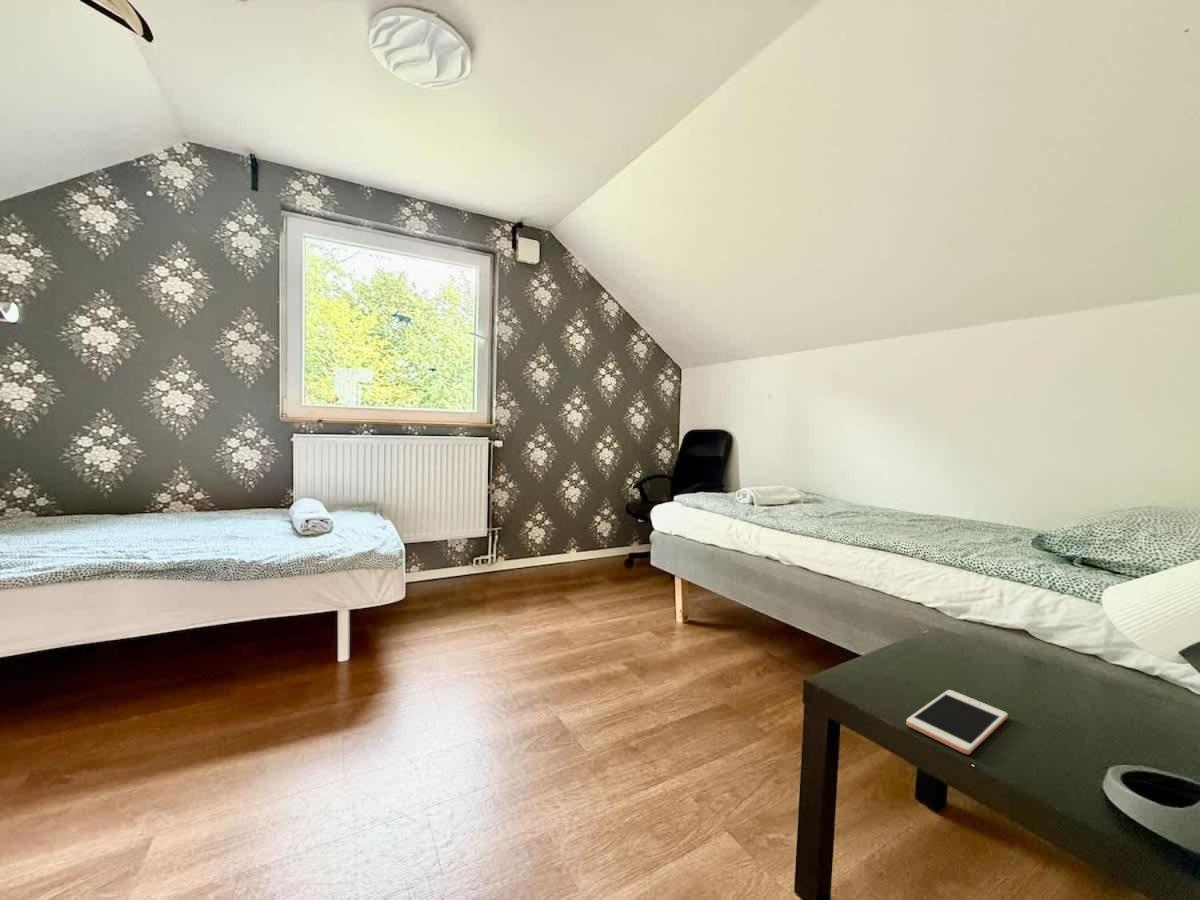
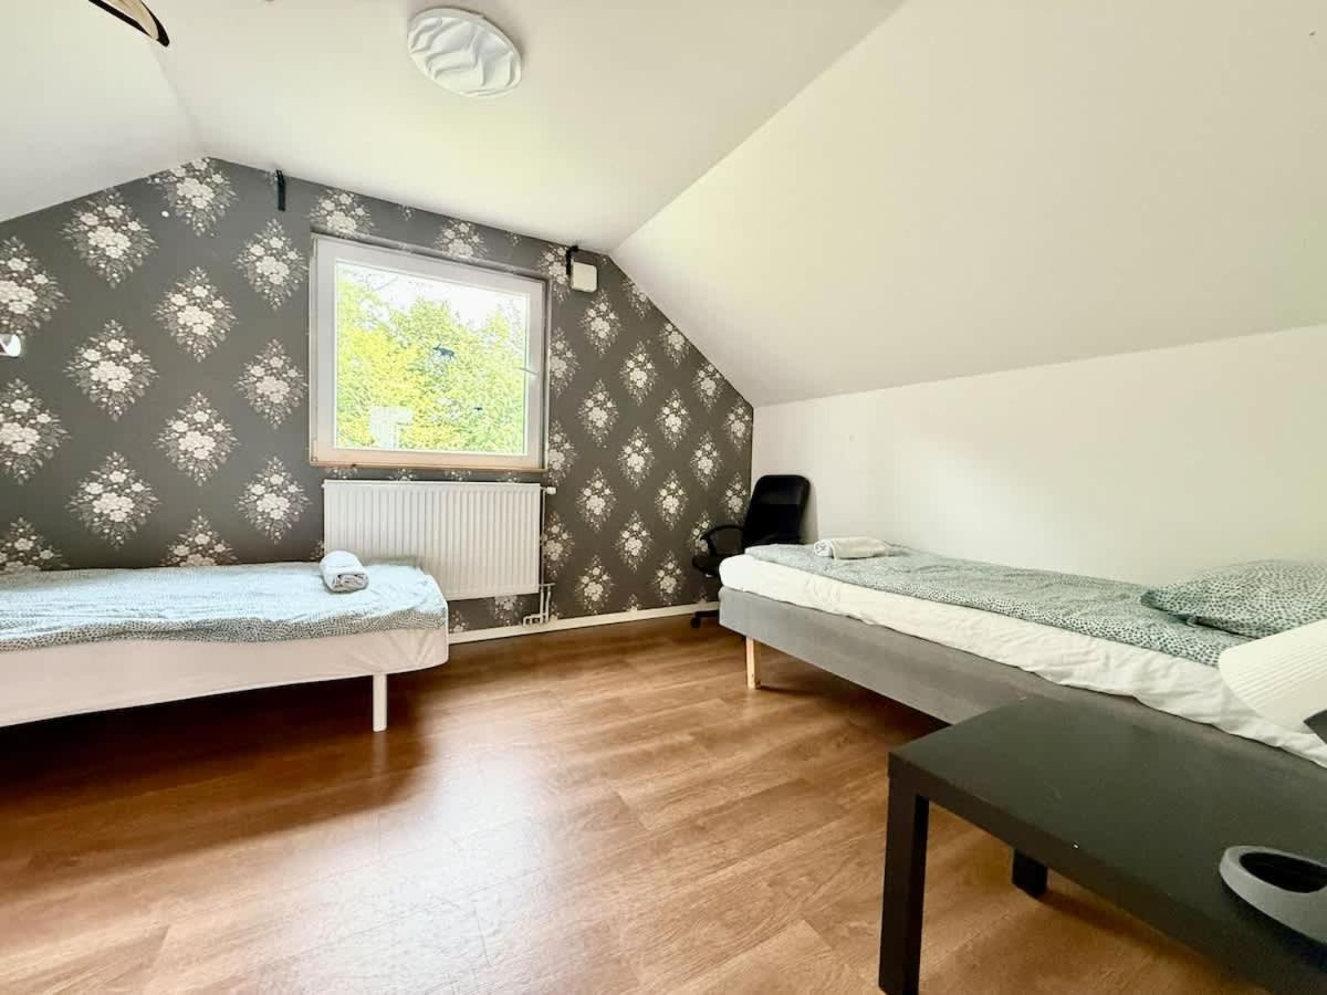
- cell phone (957, 718)
